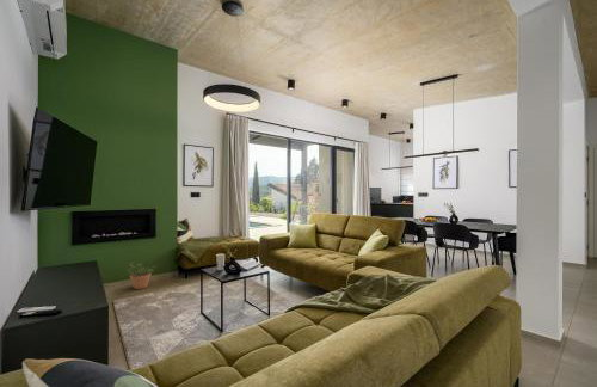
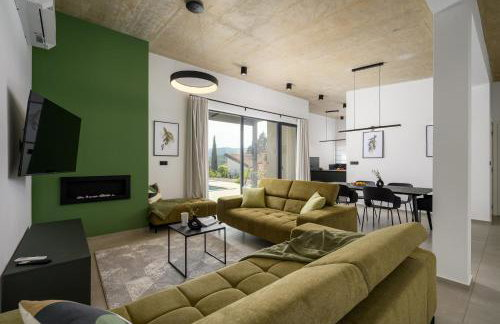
- potted plant (142, 274)
